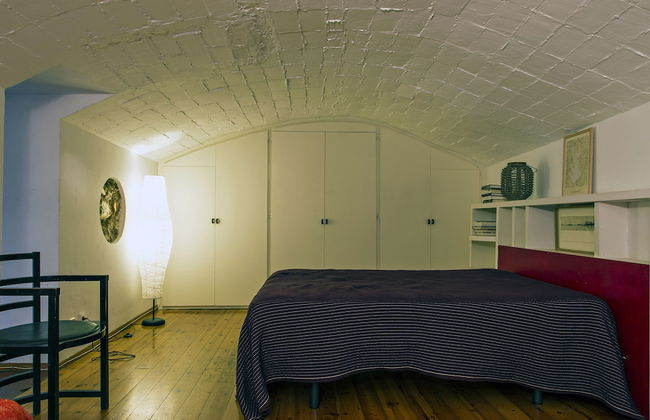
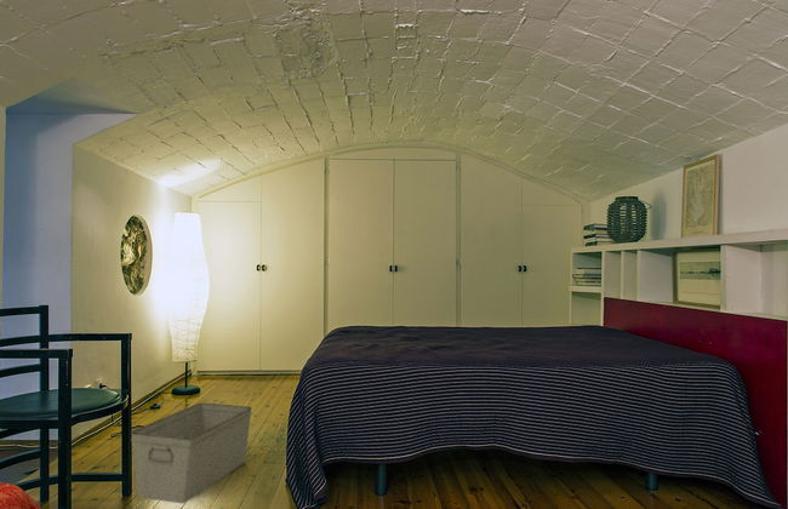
+ storage bin (195, 447)
